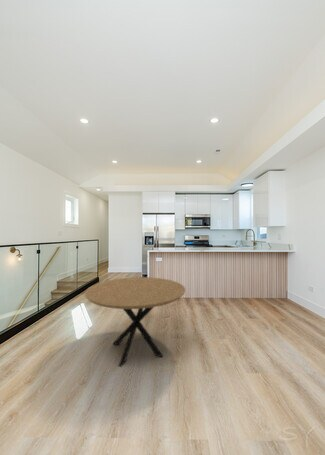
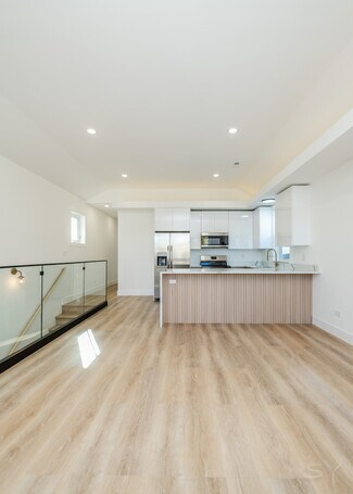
- dining table (136, 318)
